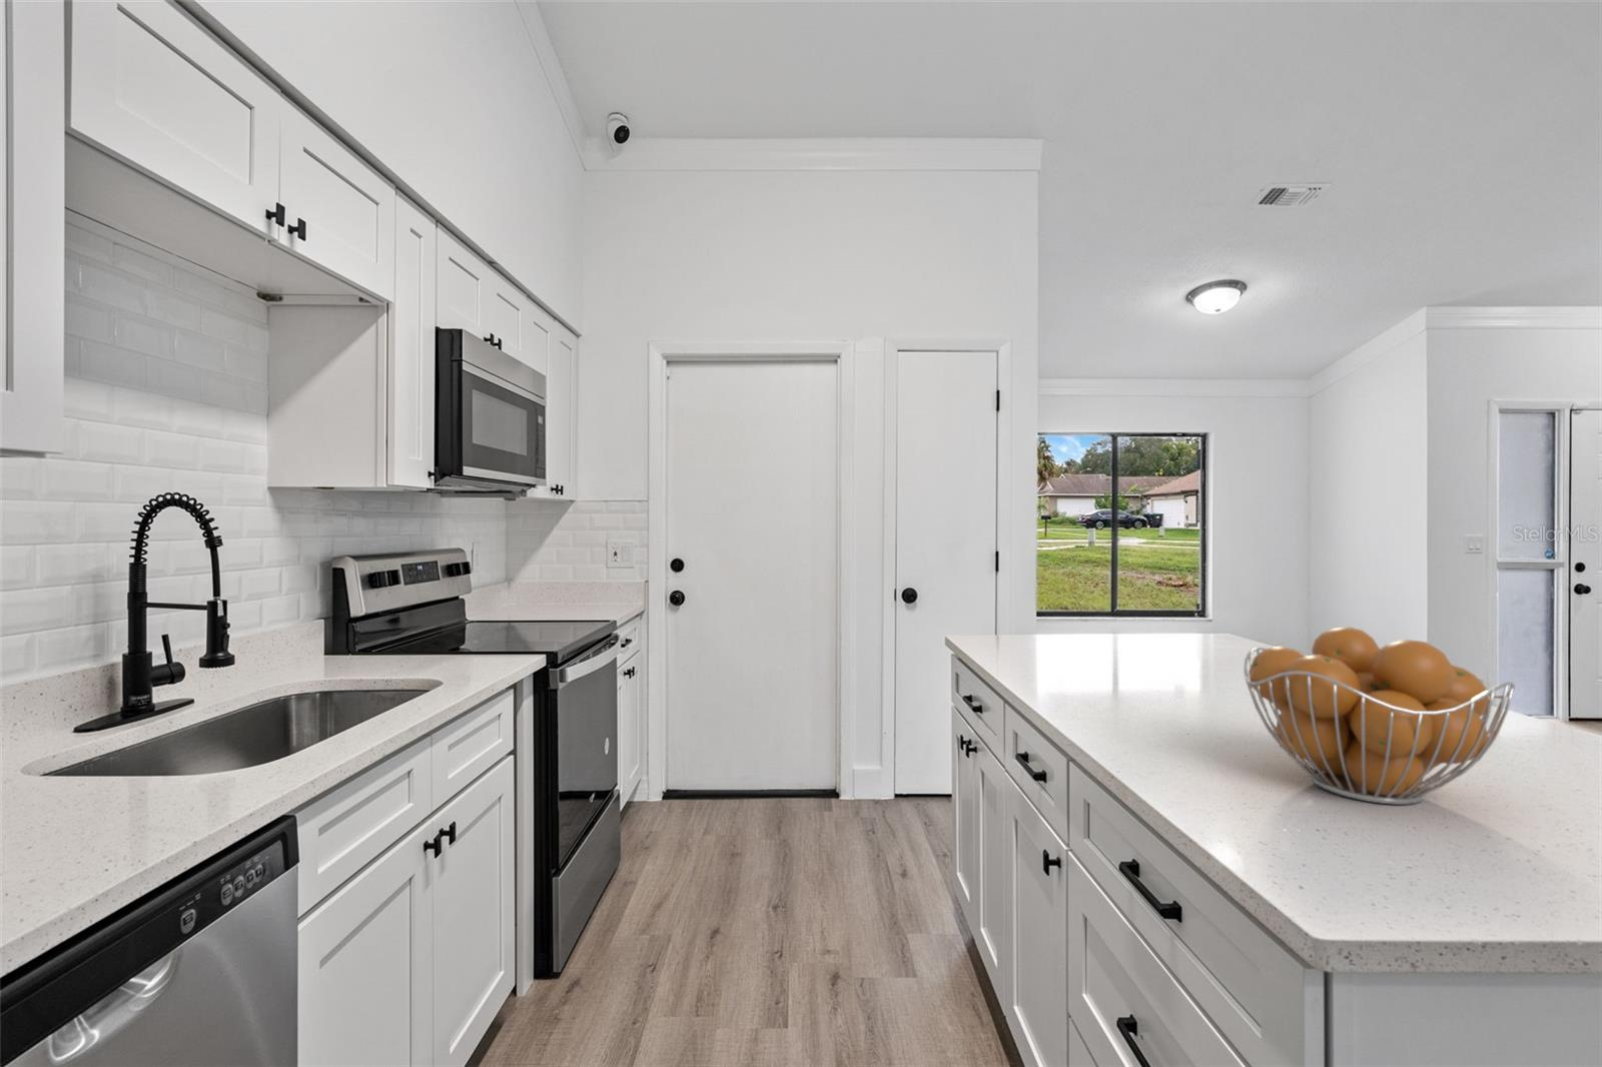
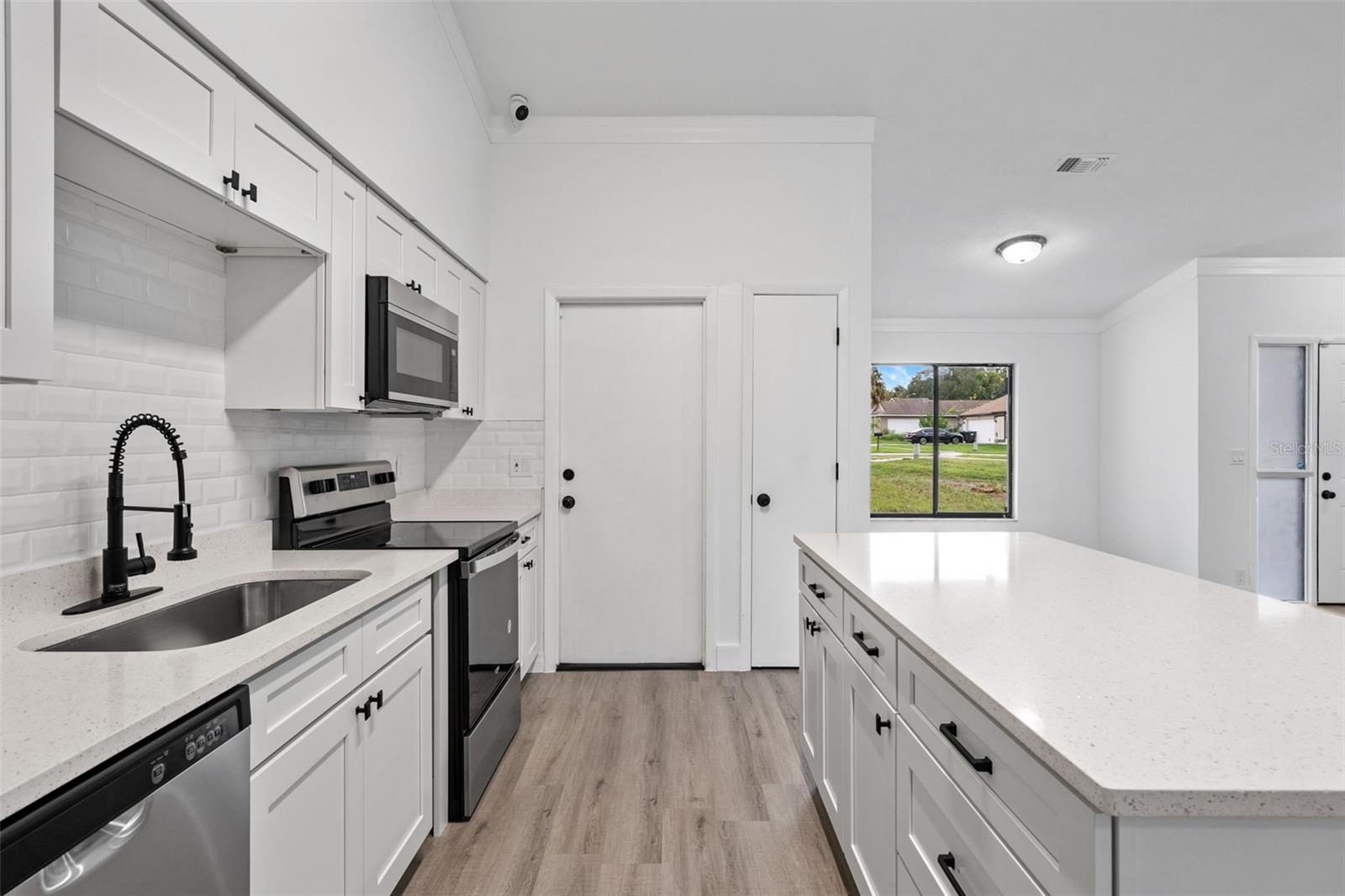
- fruit basket (1365, 710)
